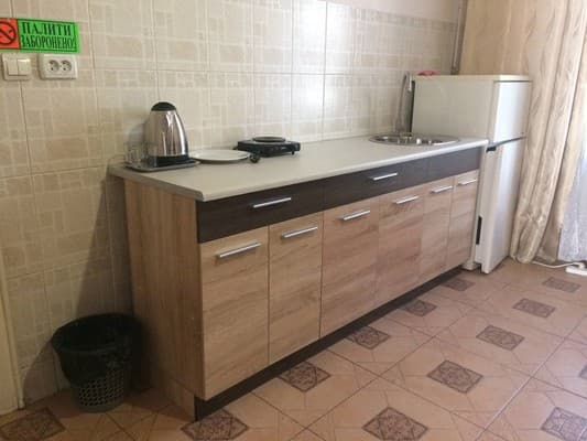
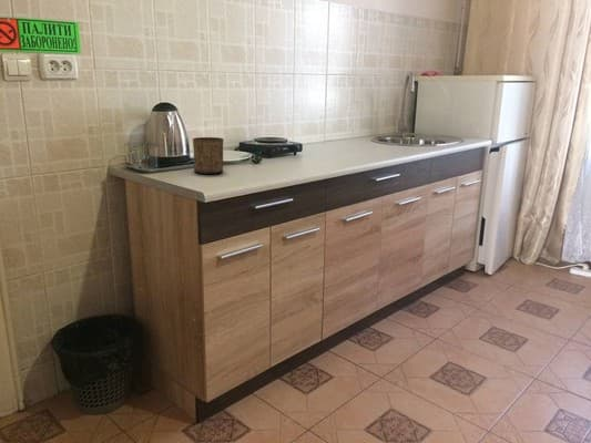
+ cup (208, 155)
